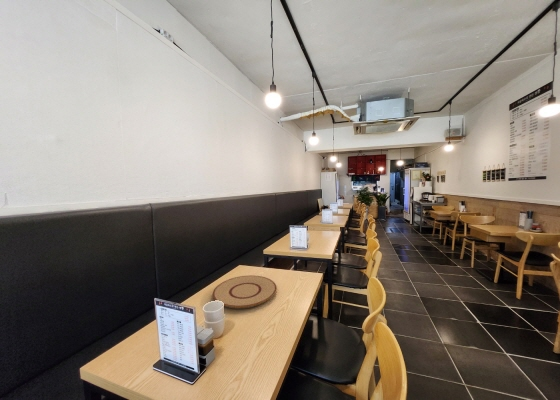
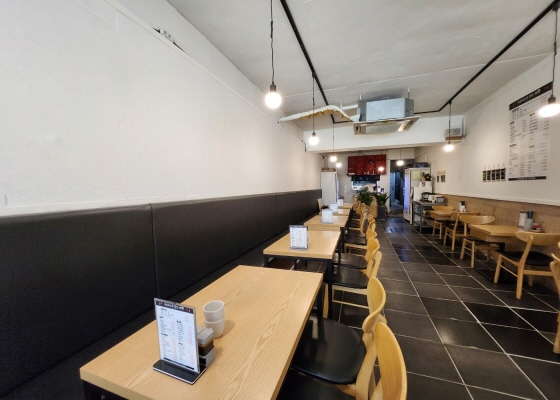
- plate (245, 290)
